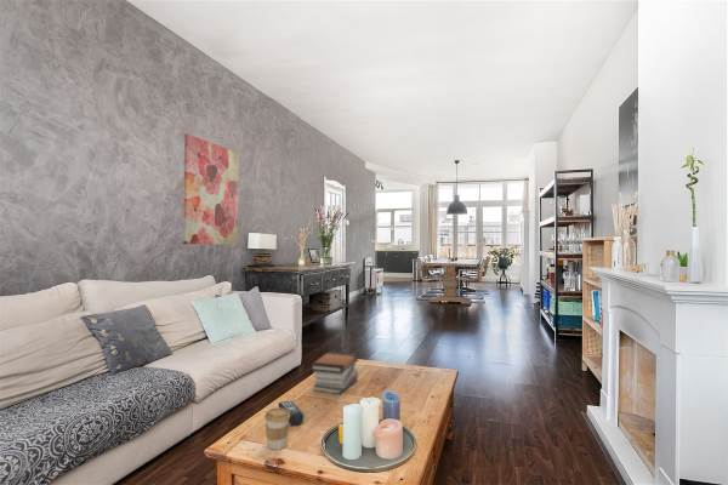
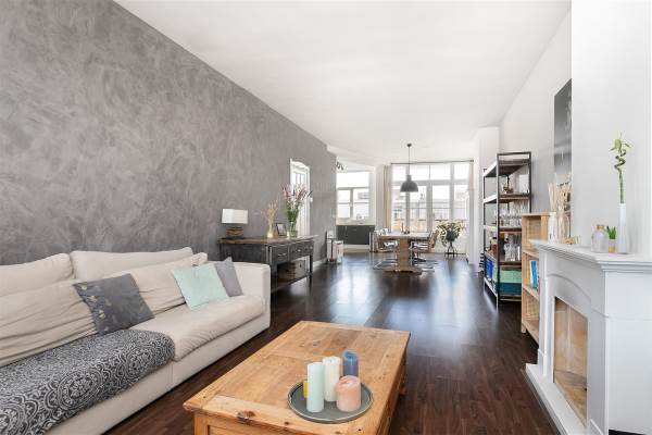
- wall art (212, 194)
- coffee cup (277, 427)
- remote control (290, 410)
- book stack (335, 371)
